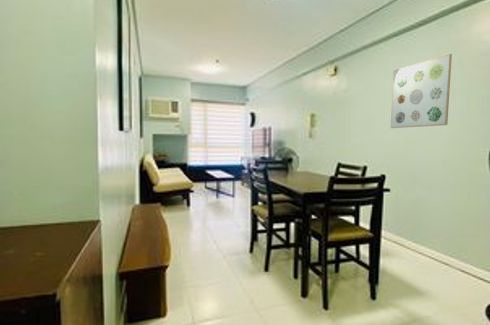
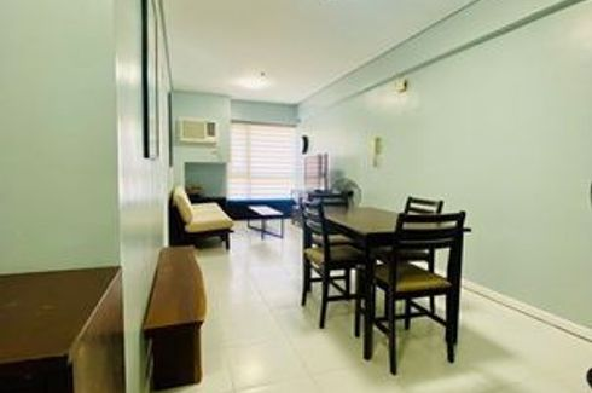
- wall art (417, 95)
